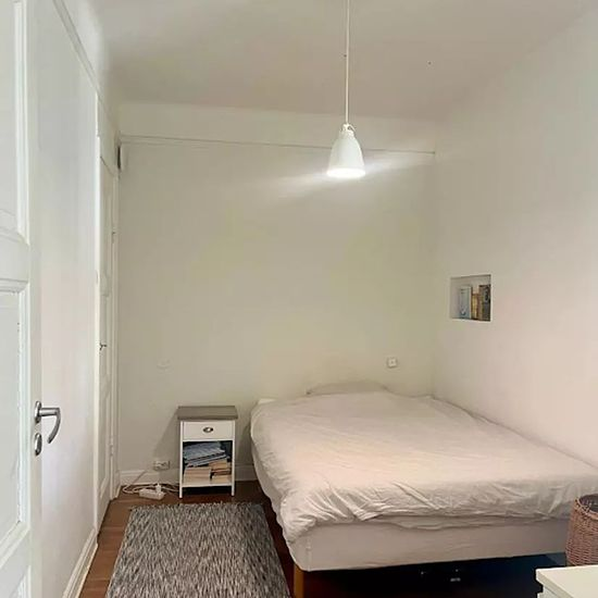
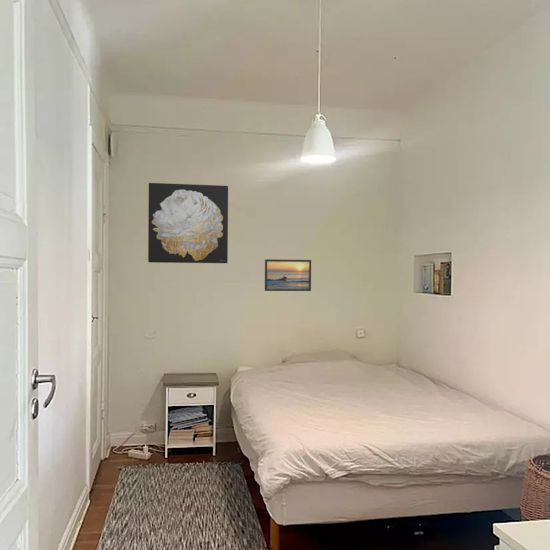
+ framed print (288, 275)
+ wall art (188, 223)
